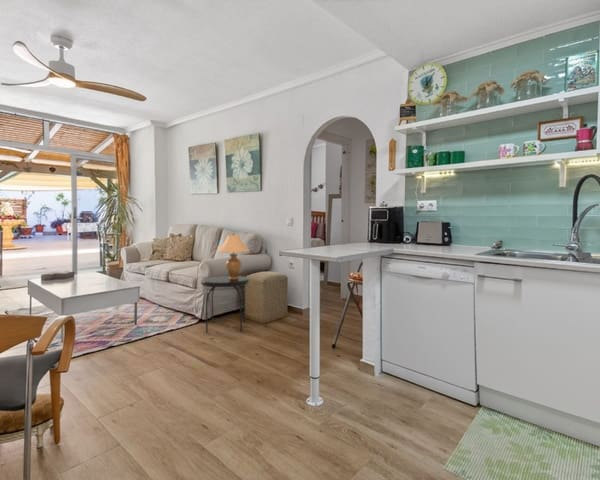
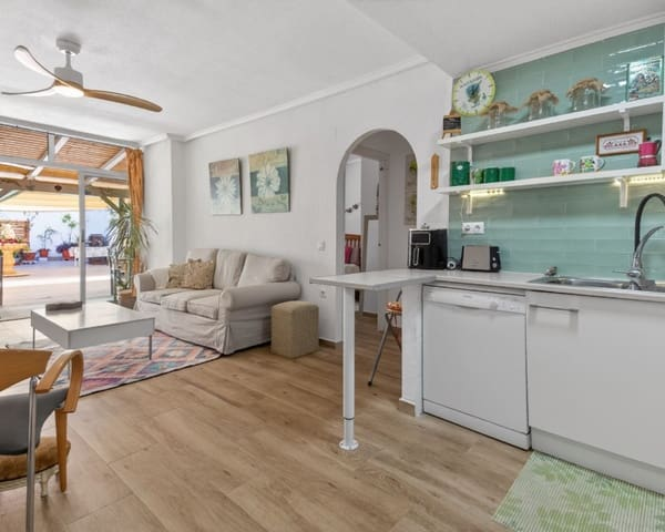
- table lamp (233, 255)
- side table (212, 303)
